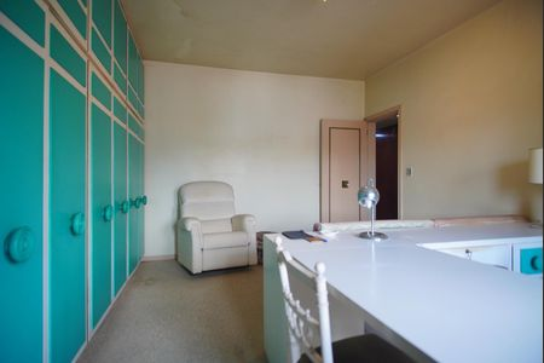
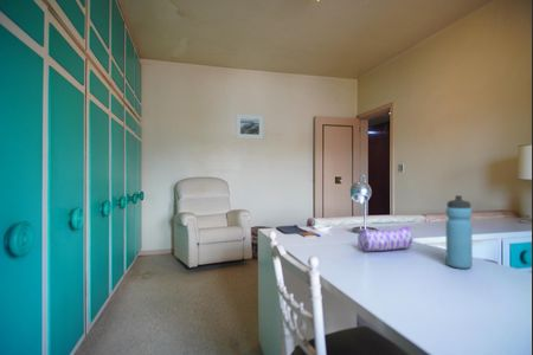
+ water bottle (458, 230)
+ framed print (249, 127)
+ pencil case (384, 238)
